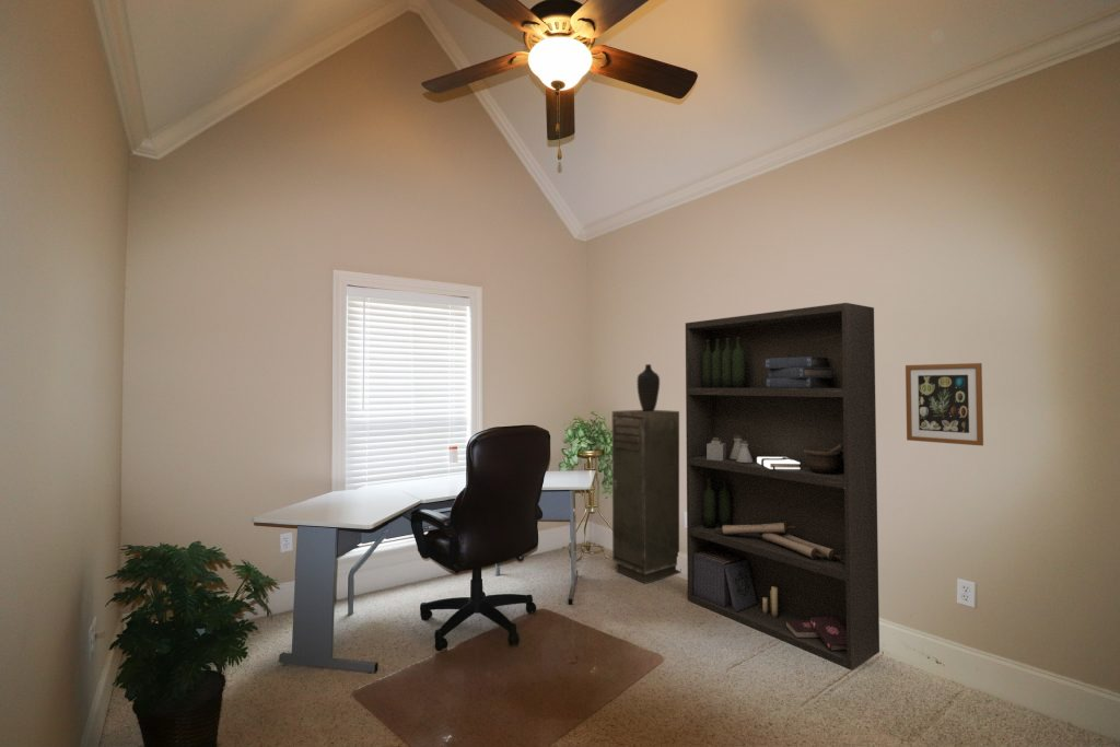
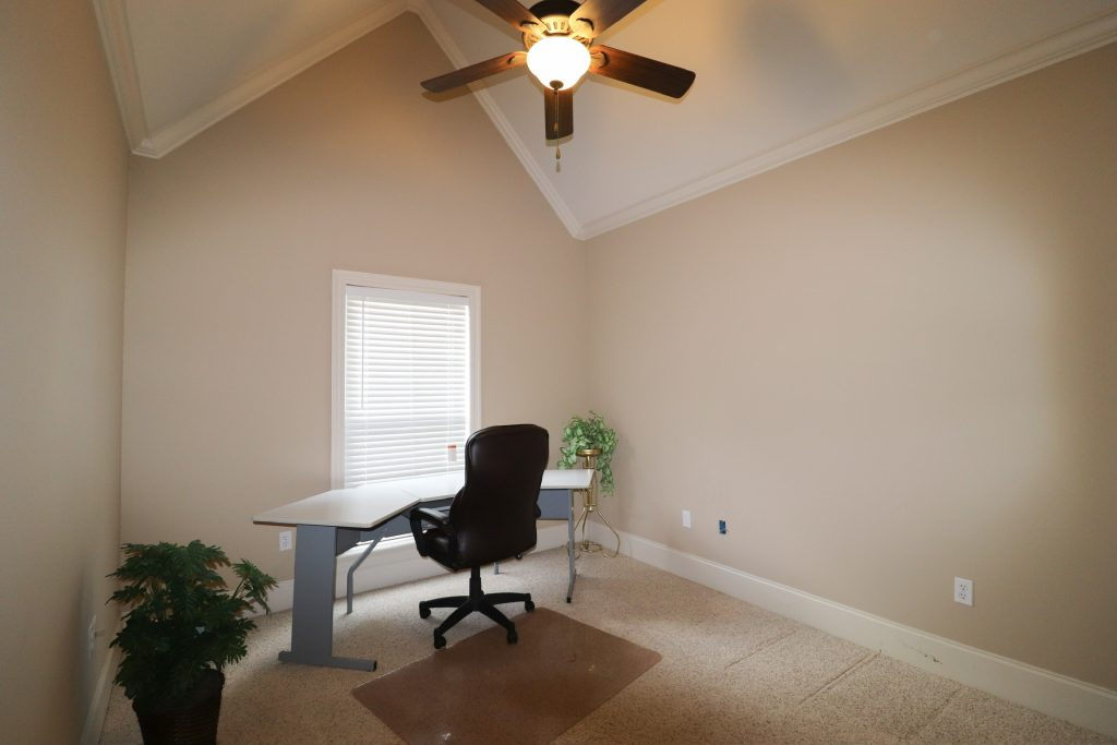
- decorative vase (648, 387)
- wall art (942, 402)
- storage cabinet (645, 491)
- bookshelf (770, 468)
